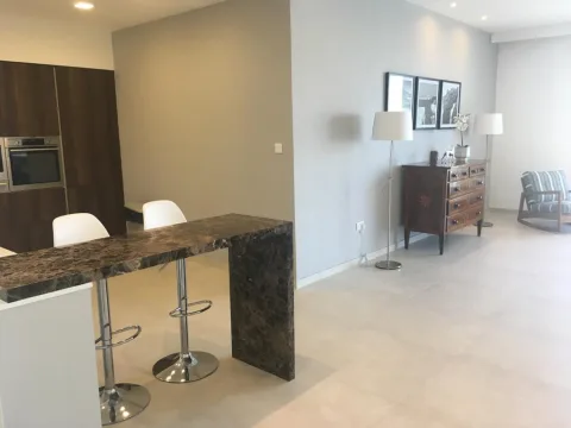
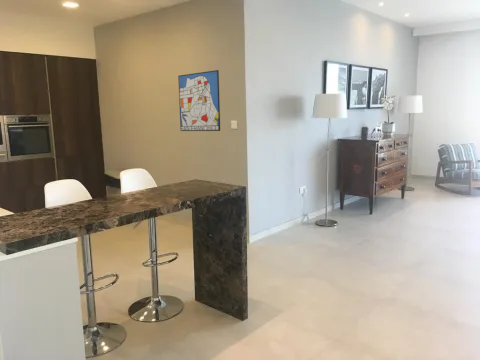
+ wall art (198, 102)
